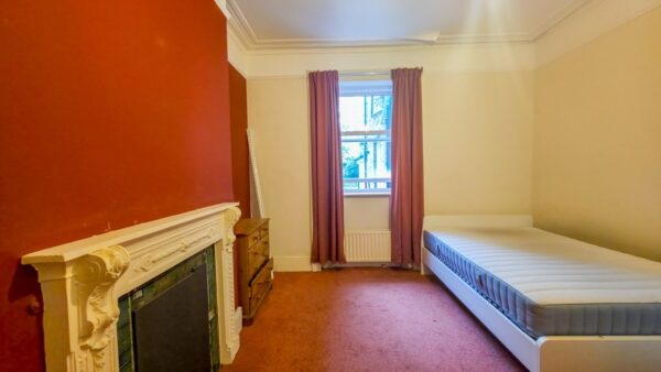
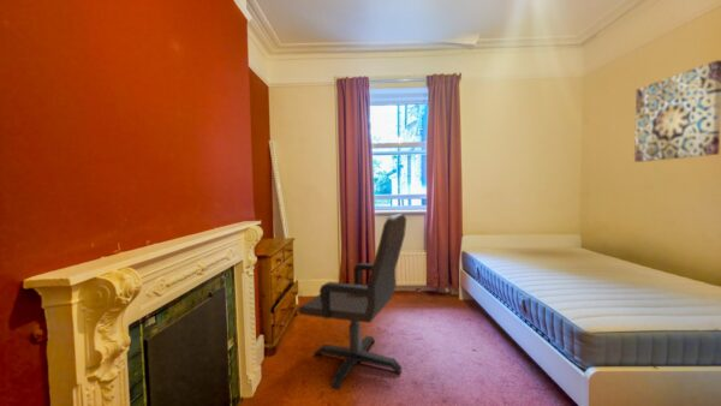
+ office chair (354, 288)
+ wall art (672, 118)
